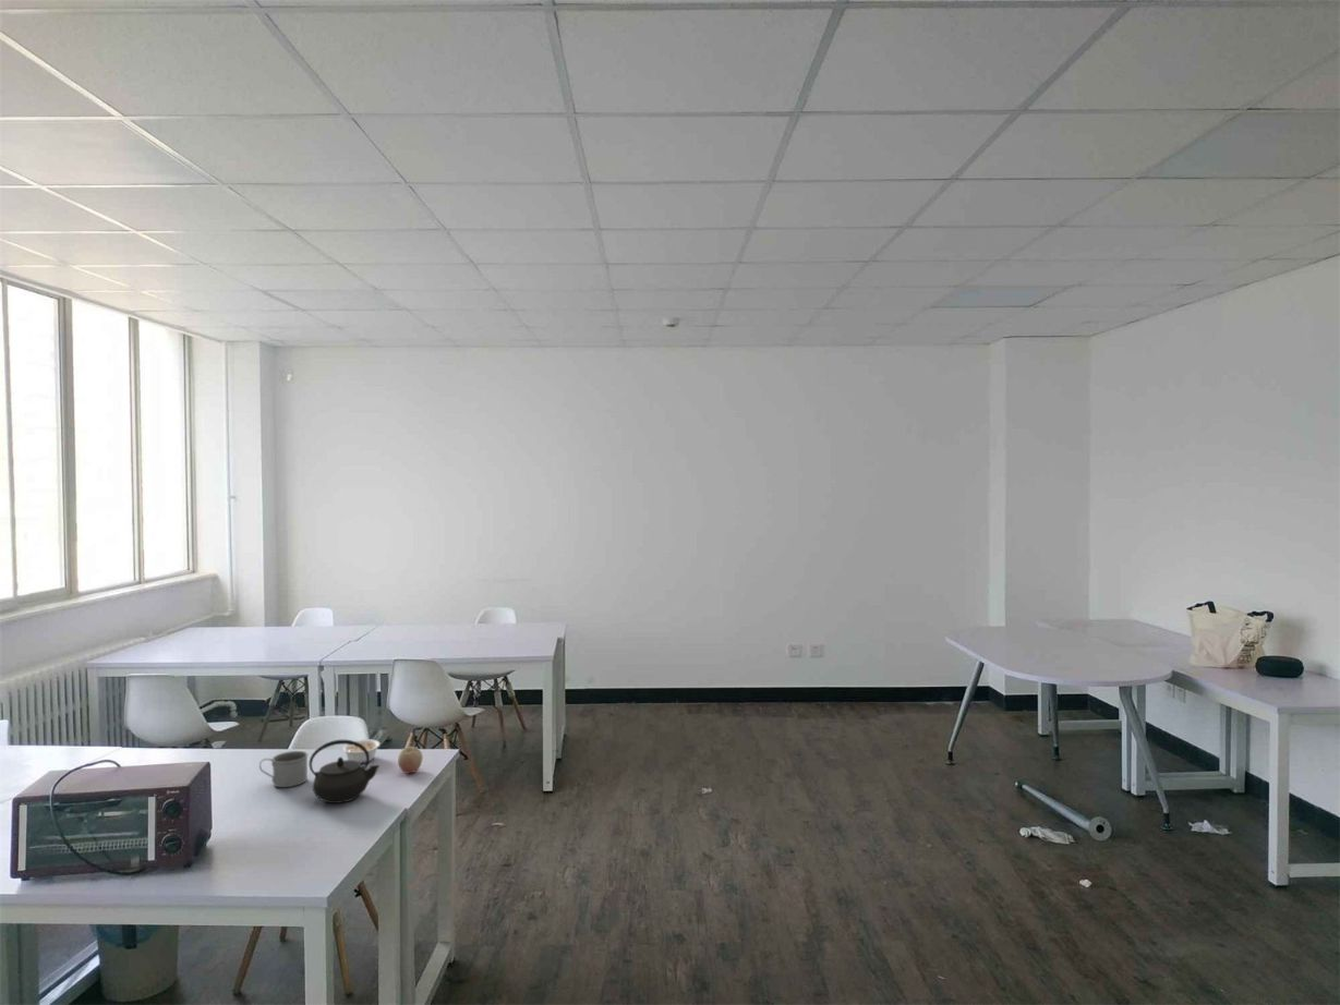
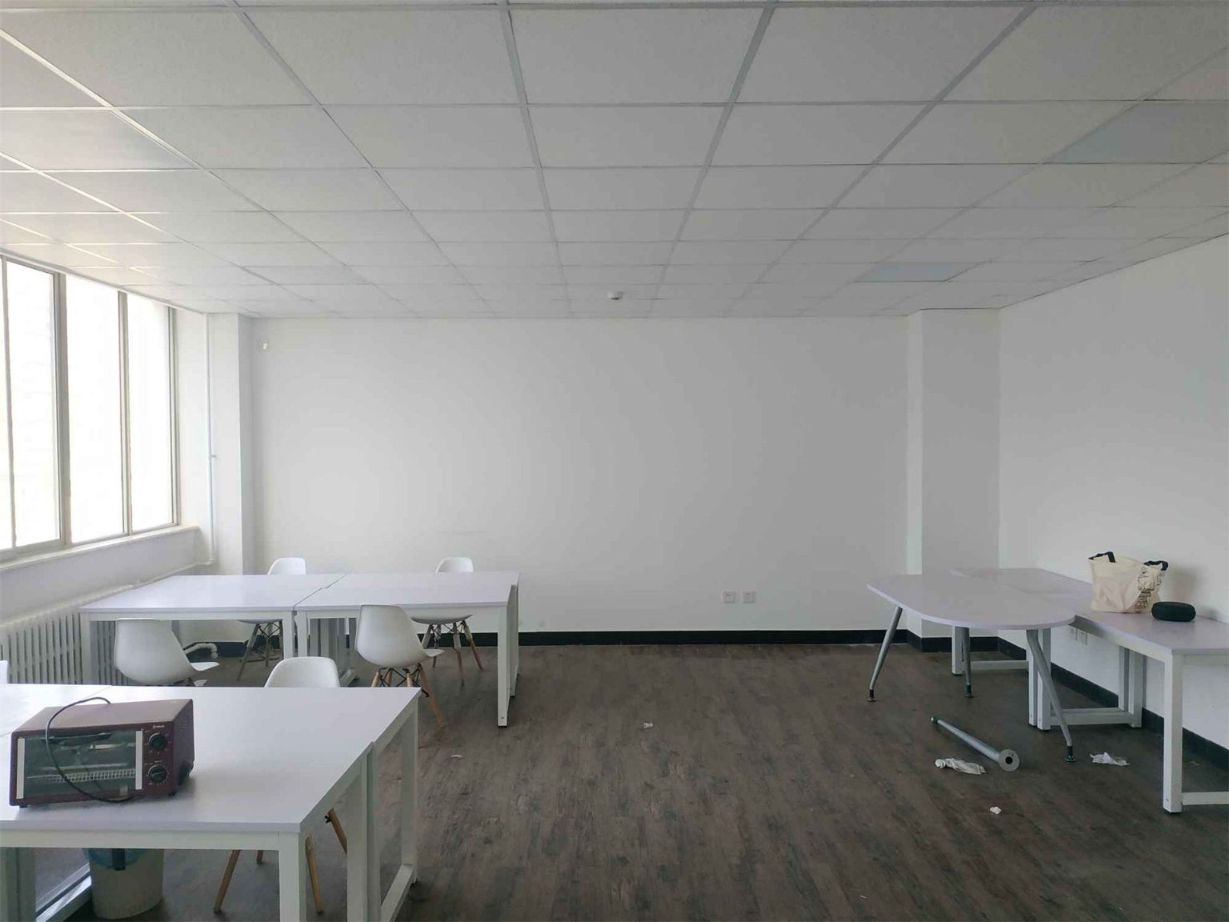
- kettle (345, 767)
- fruit (410, 760)
- mug (287, 768)
- legume (361, 751)
